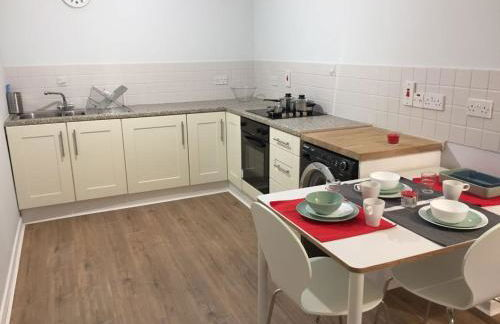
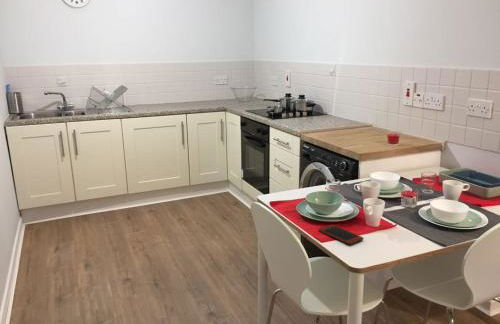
+ smartphone (340, 234)
